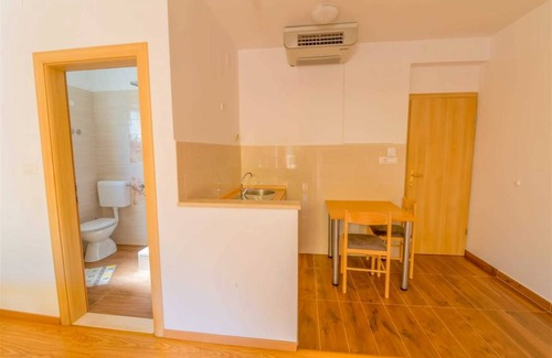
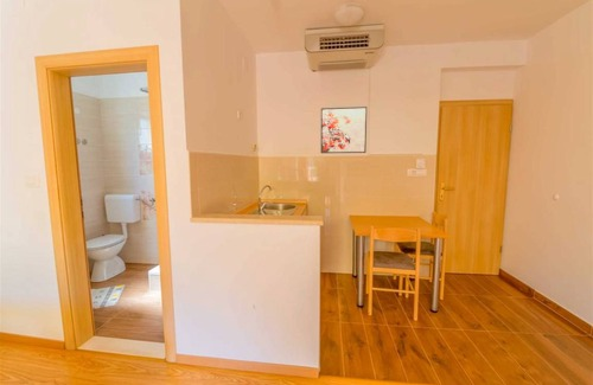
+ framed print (343, 130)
